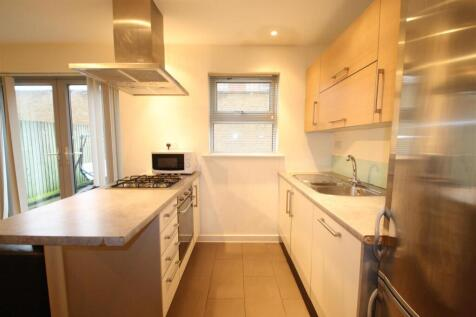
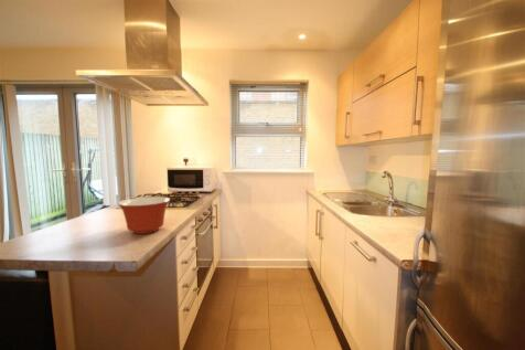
+ mixing bowl (144, 215)
